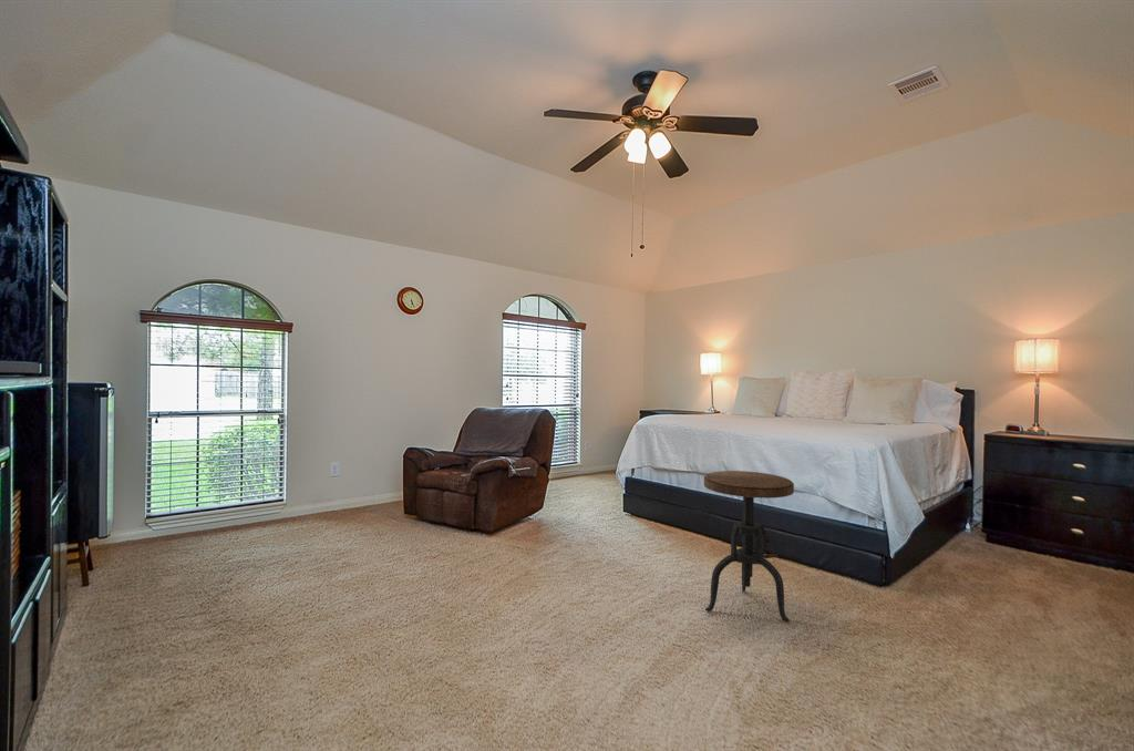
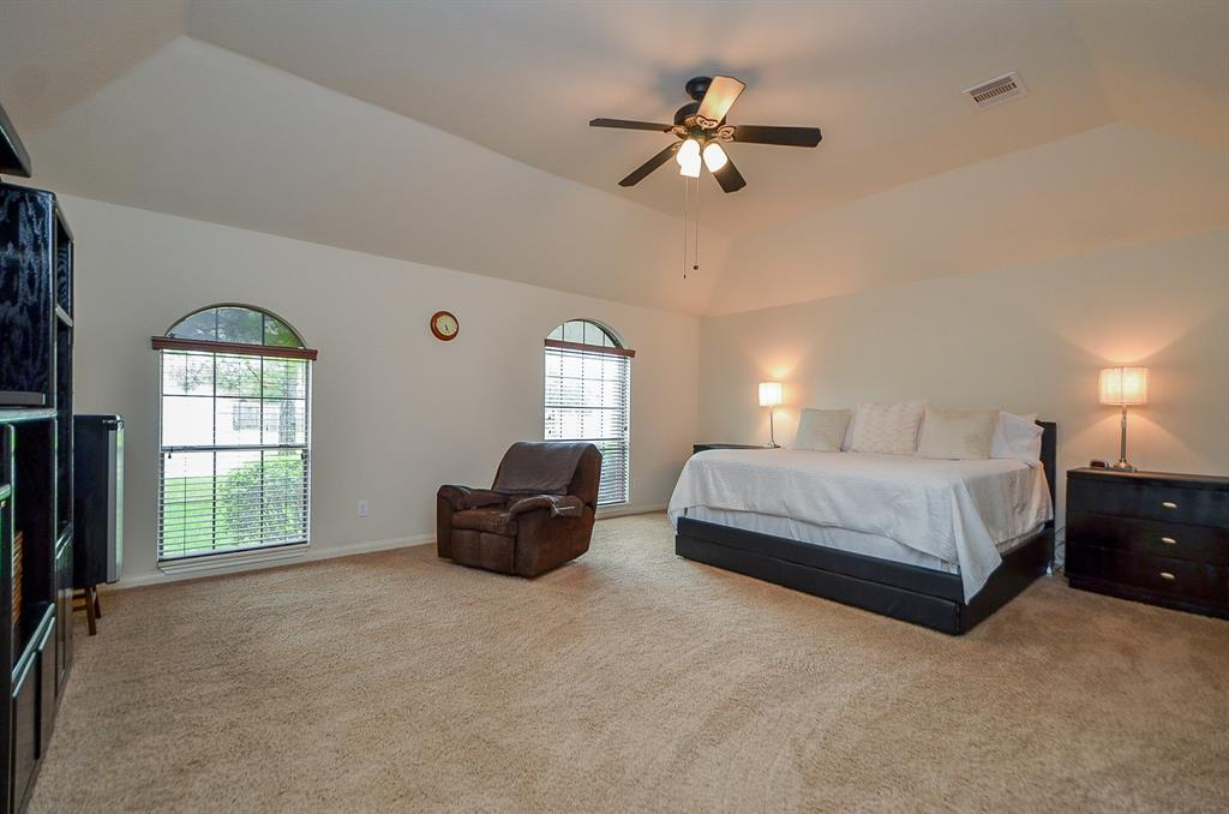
- side table (745, 543)
